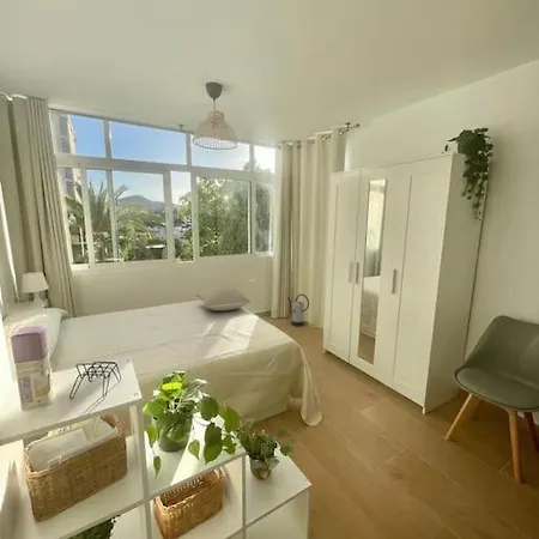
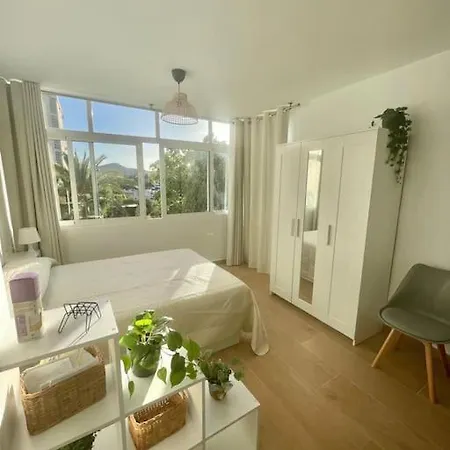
- pillow (222, 297)
- watering can (297, 308)
